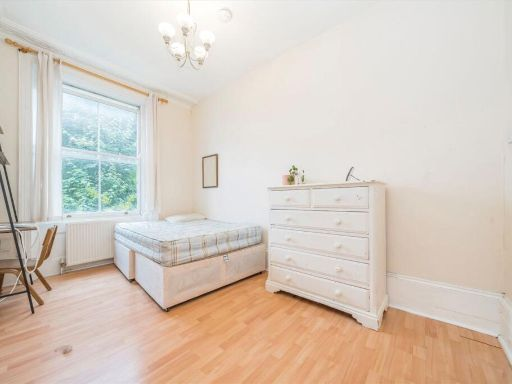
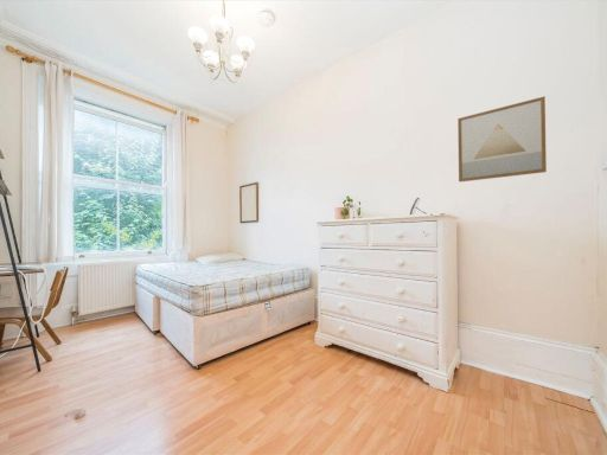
+ wall art (498, 142)
